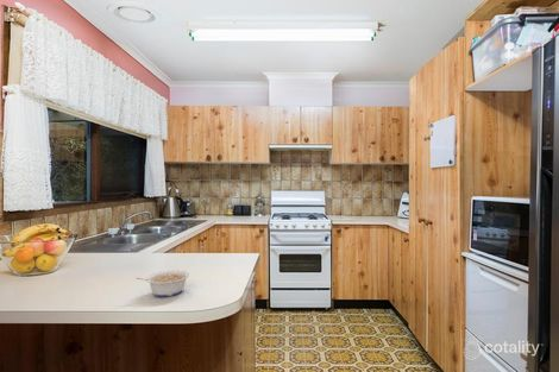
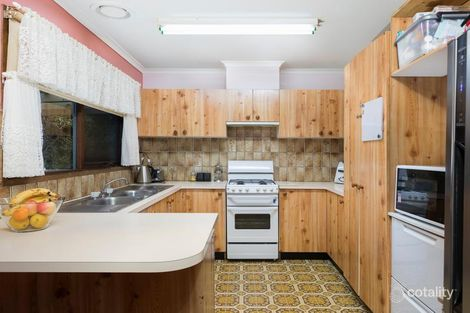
- legume (167, 283)
